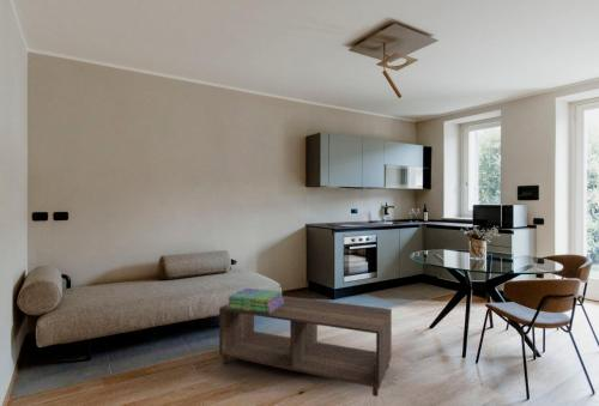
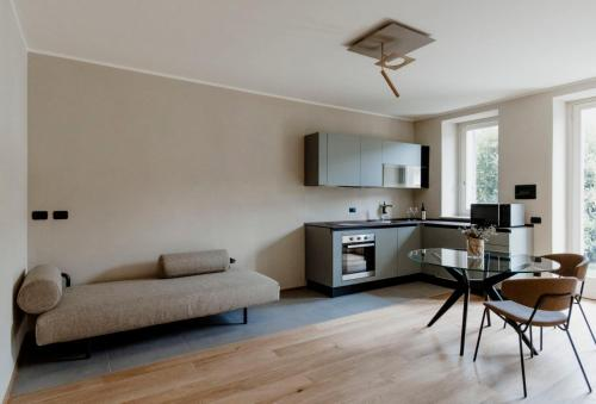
- coffee table (304, 335)
- stack of books (255, 299)
